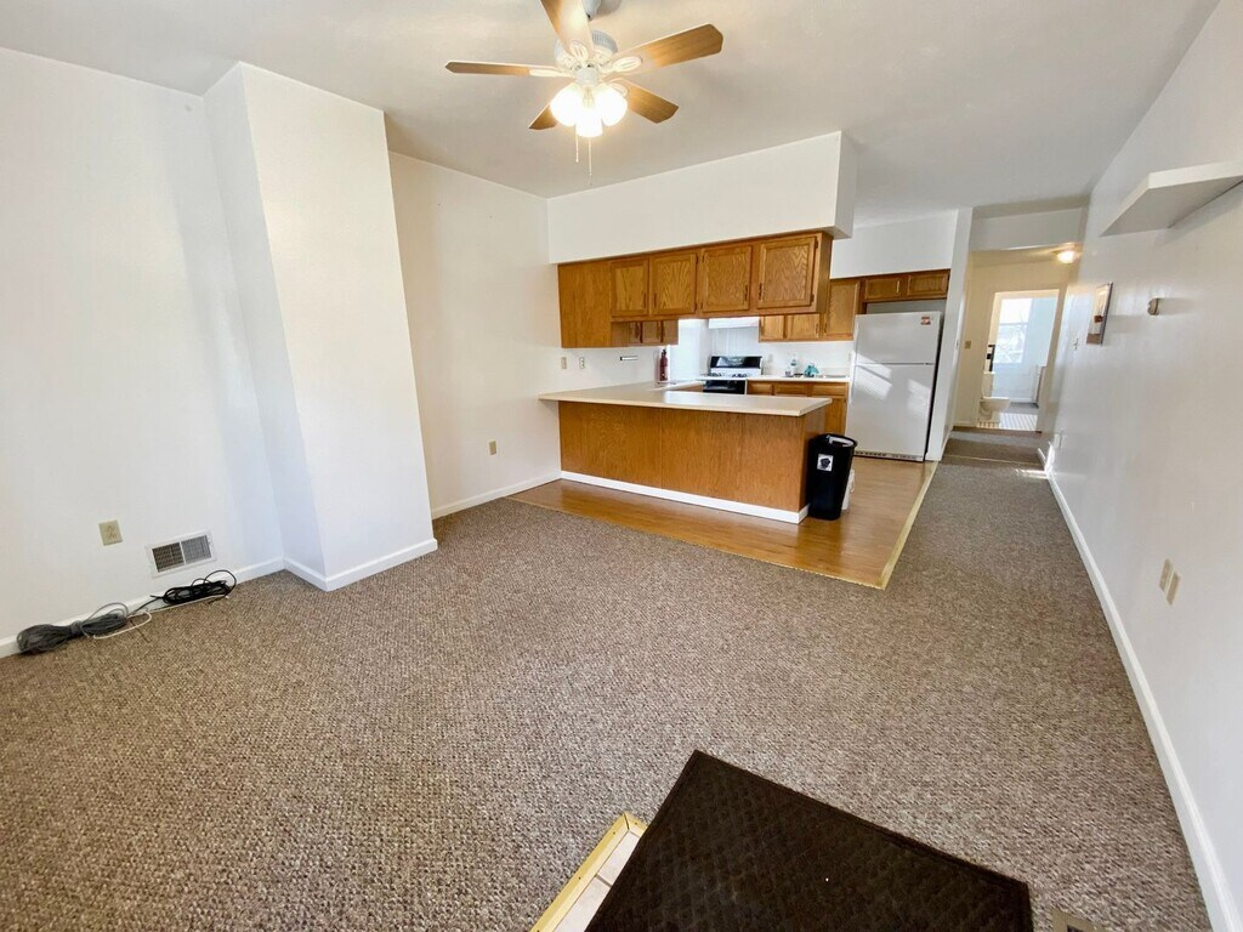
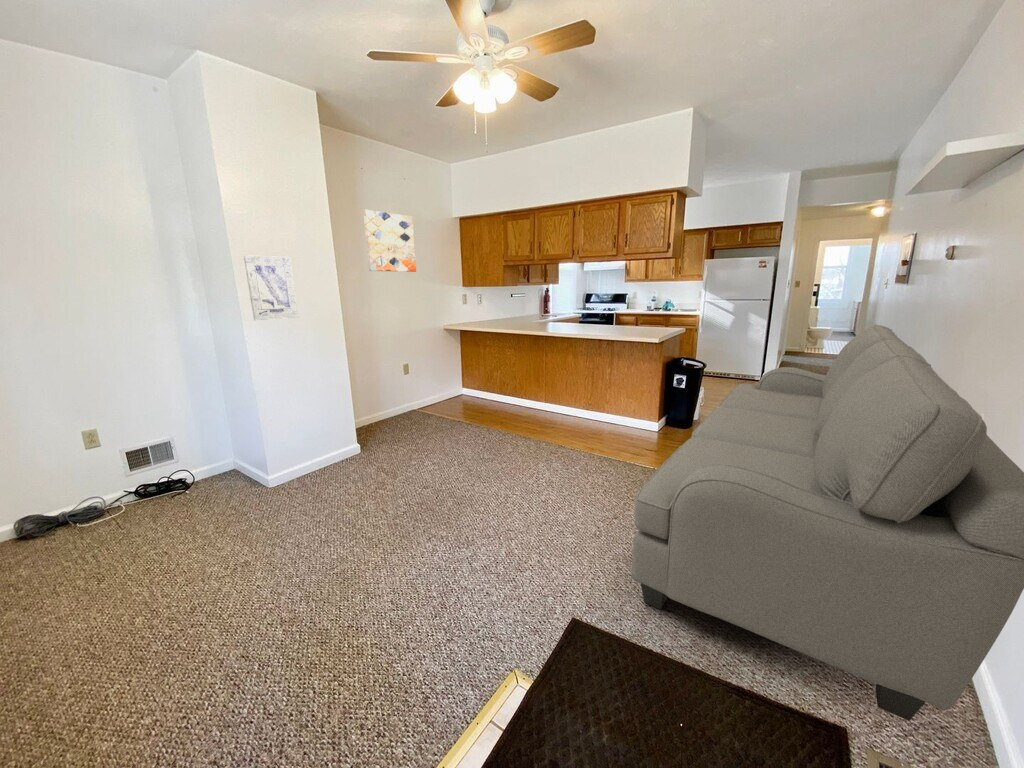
+ sofa (805, 433)
+ wall art (391, 242)
+ wall art (272, 288)
